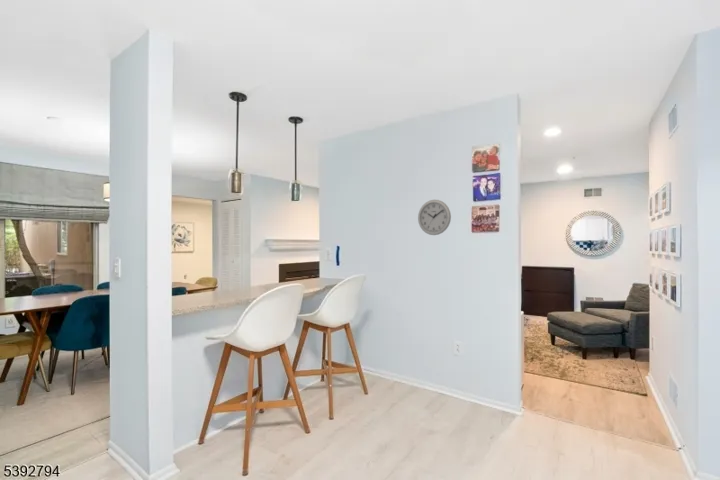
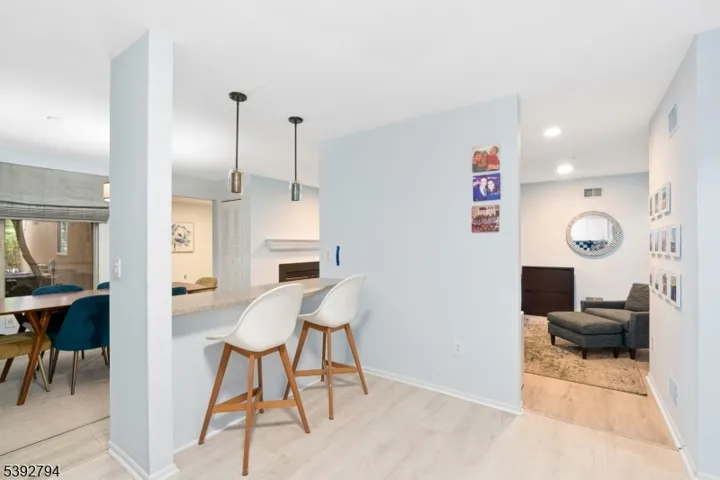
- wall clock (433, 217)
